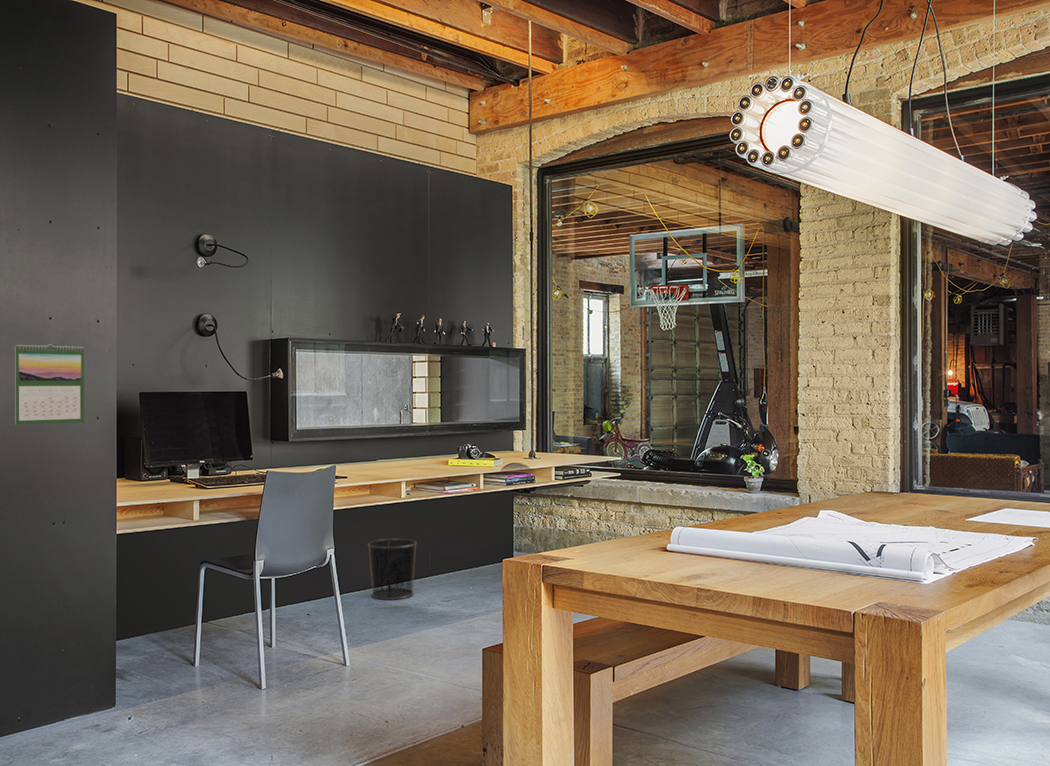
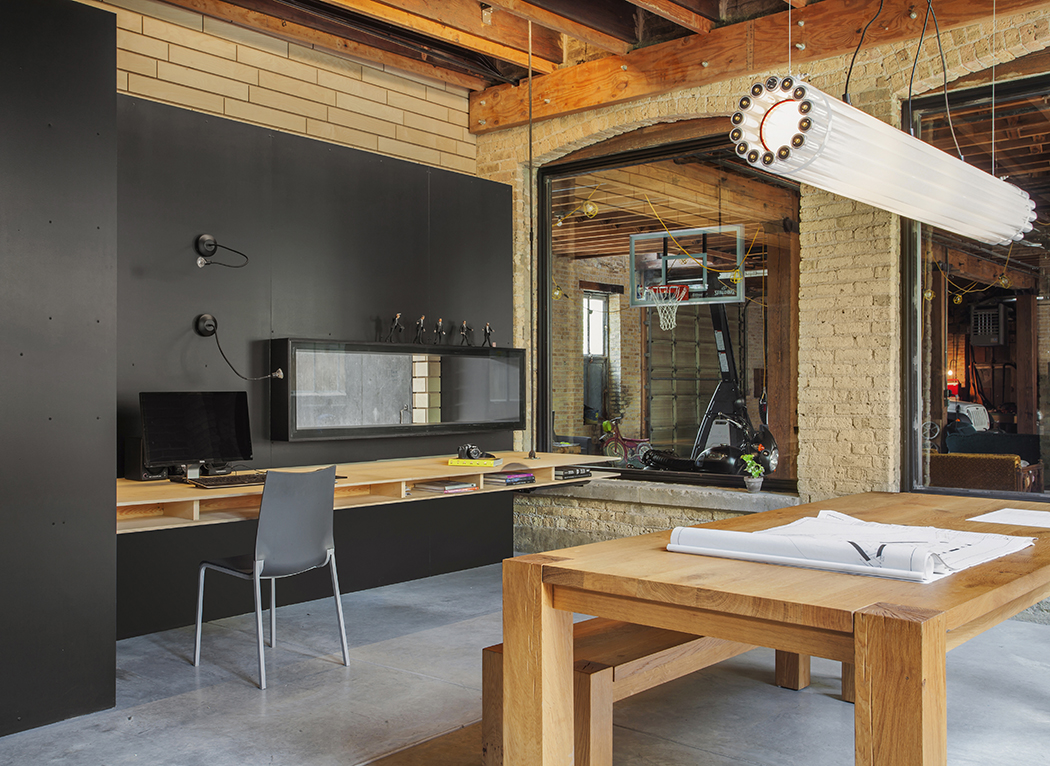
- waste bin (392, 568)
- calendar (50, 383)
